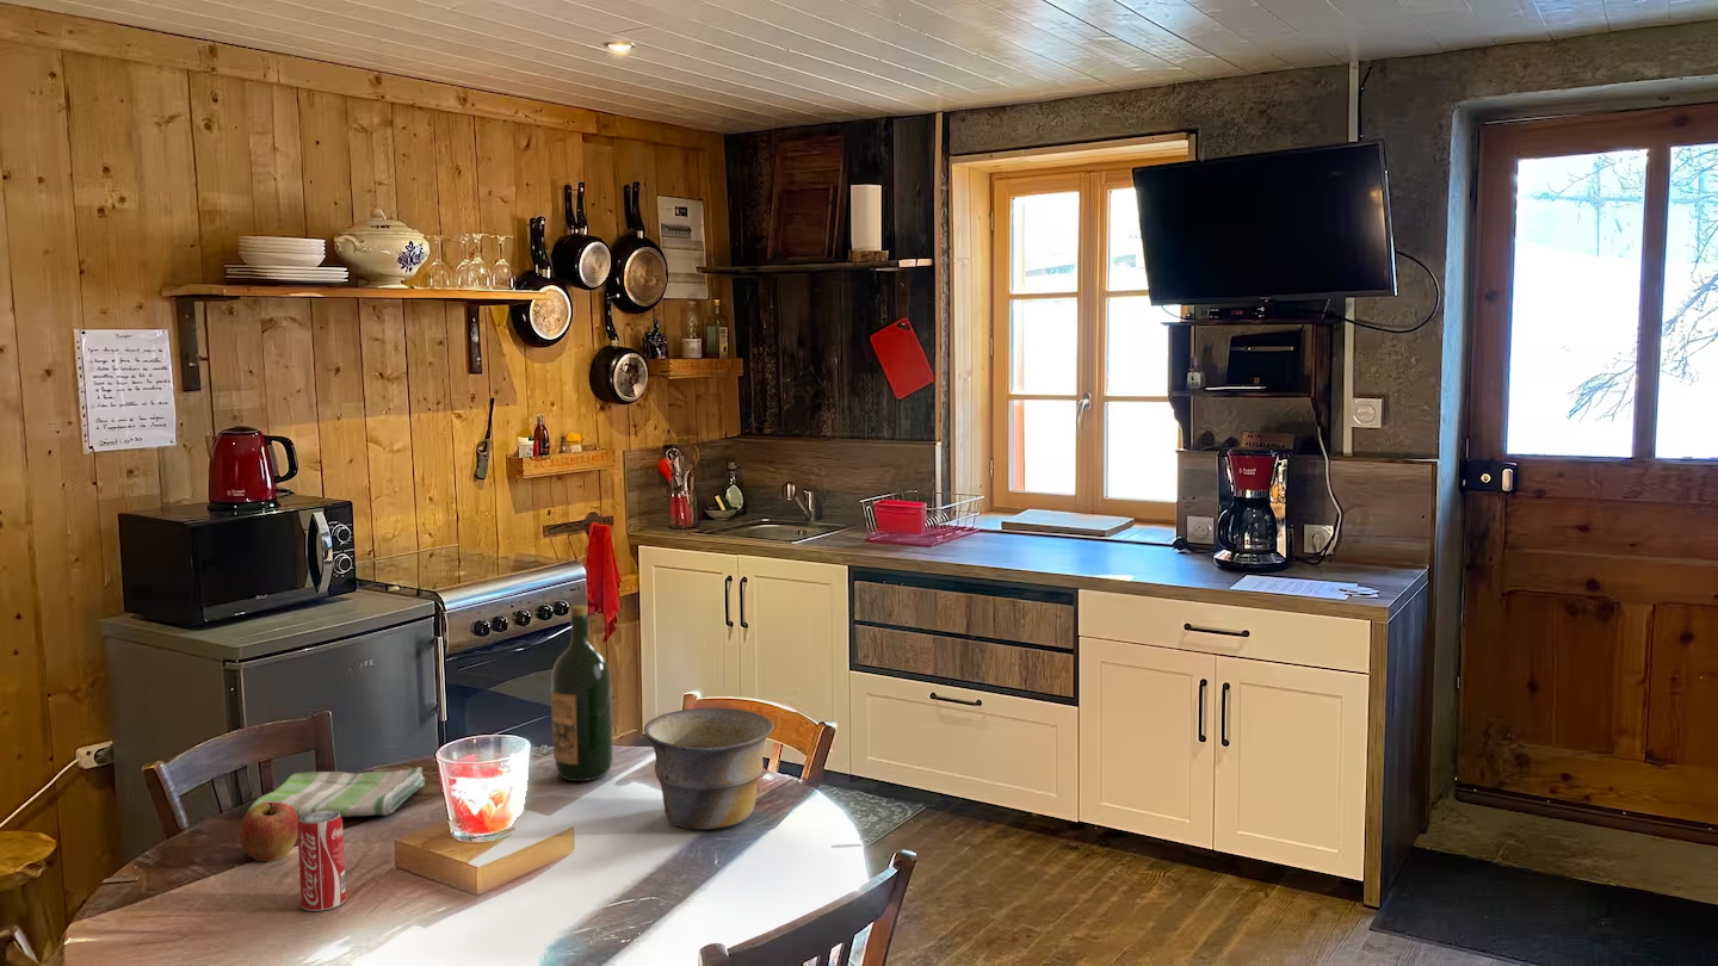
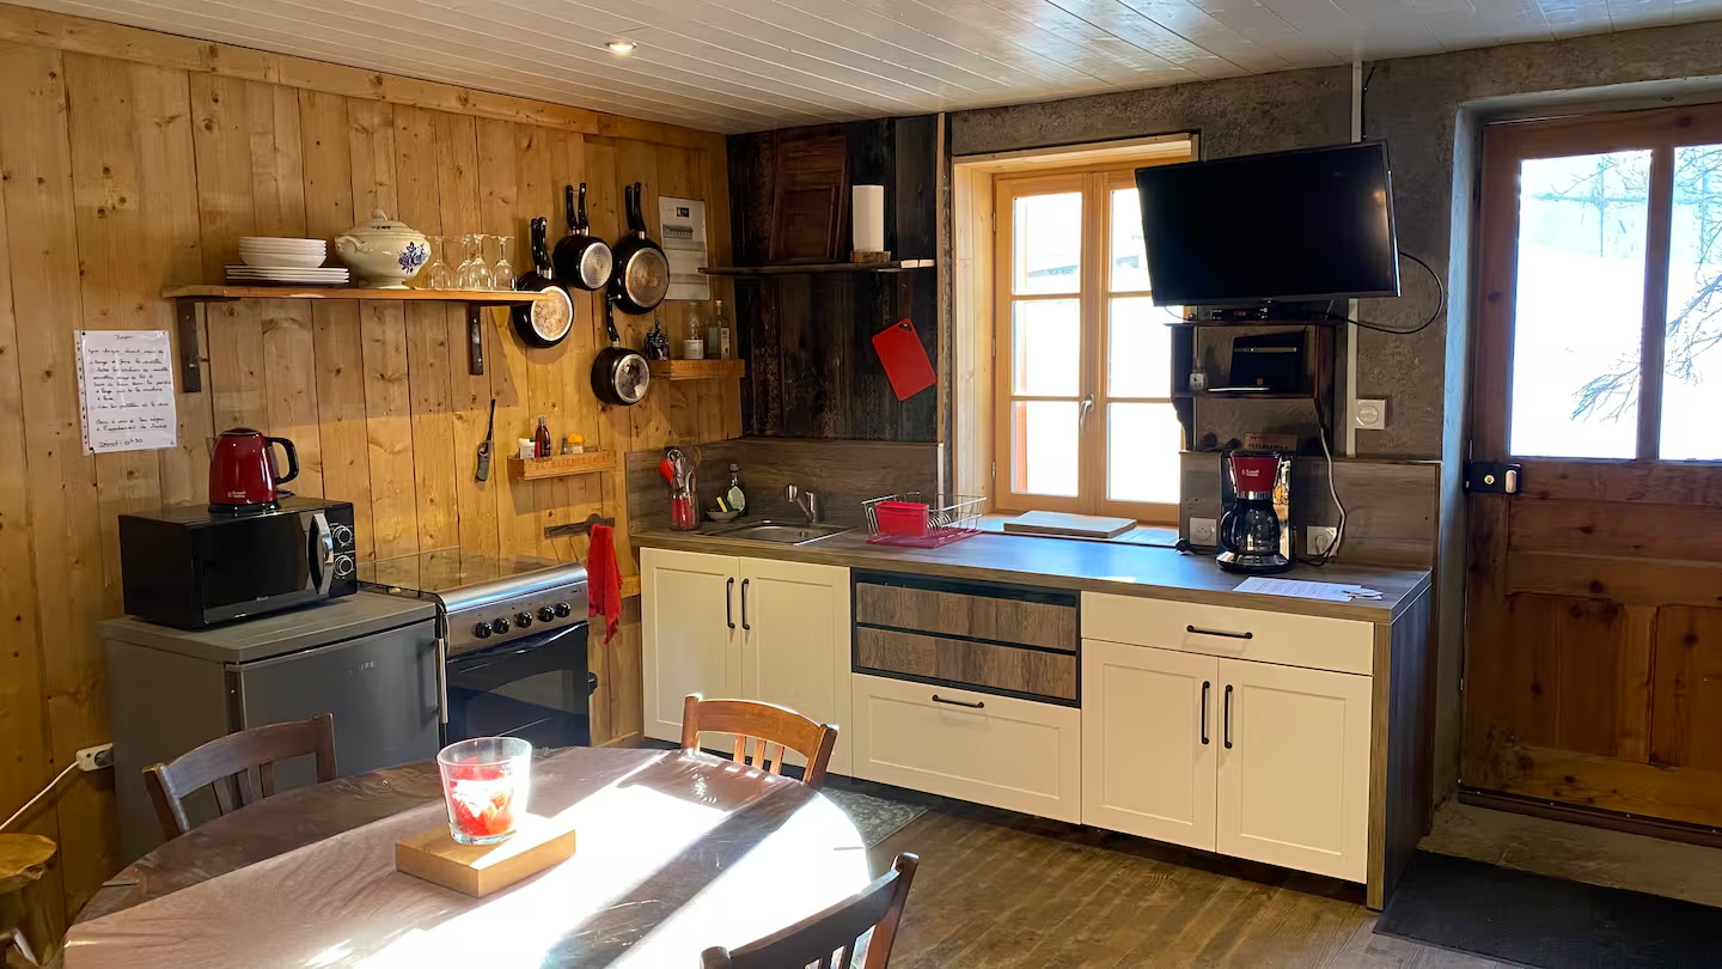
- wine bottle (581, 691)
- apple (270, 828)
- bowl (709, 770)
- beverage can (321, 859)
- dish towel (339, 791)
